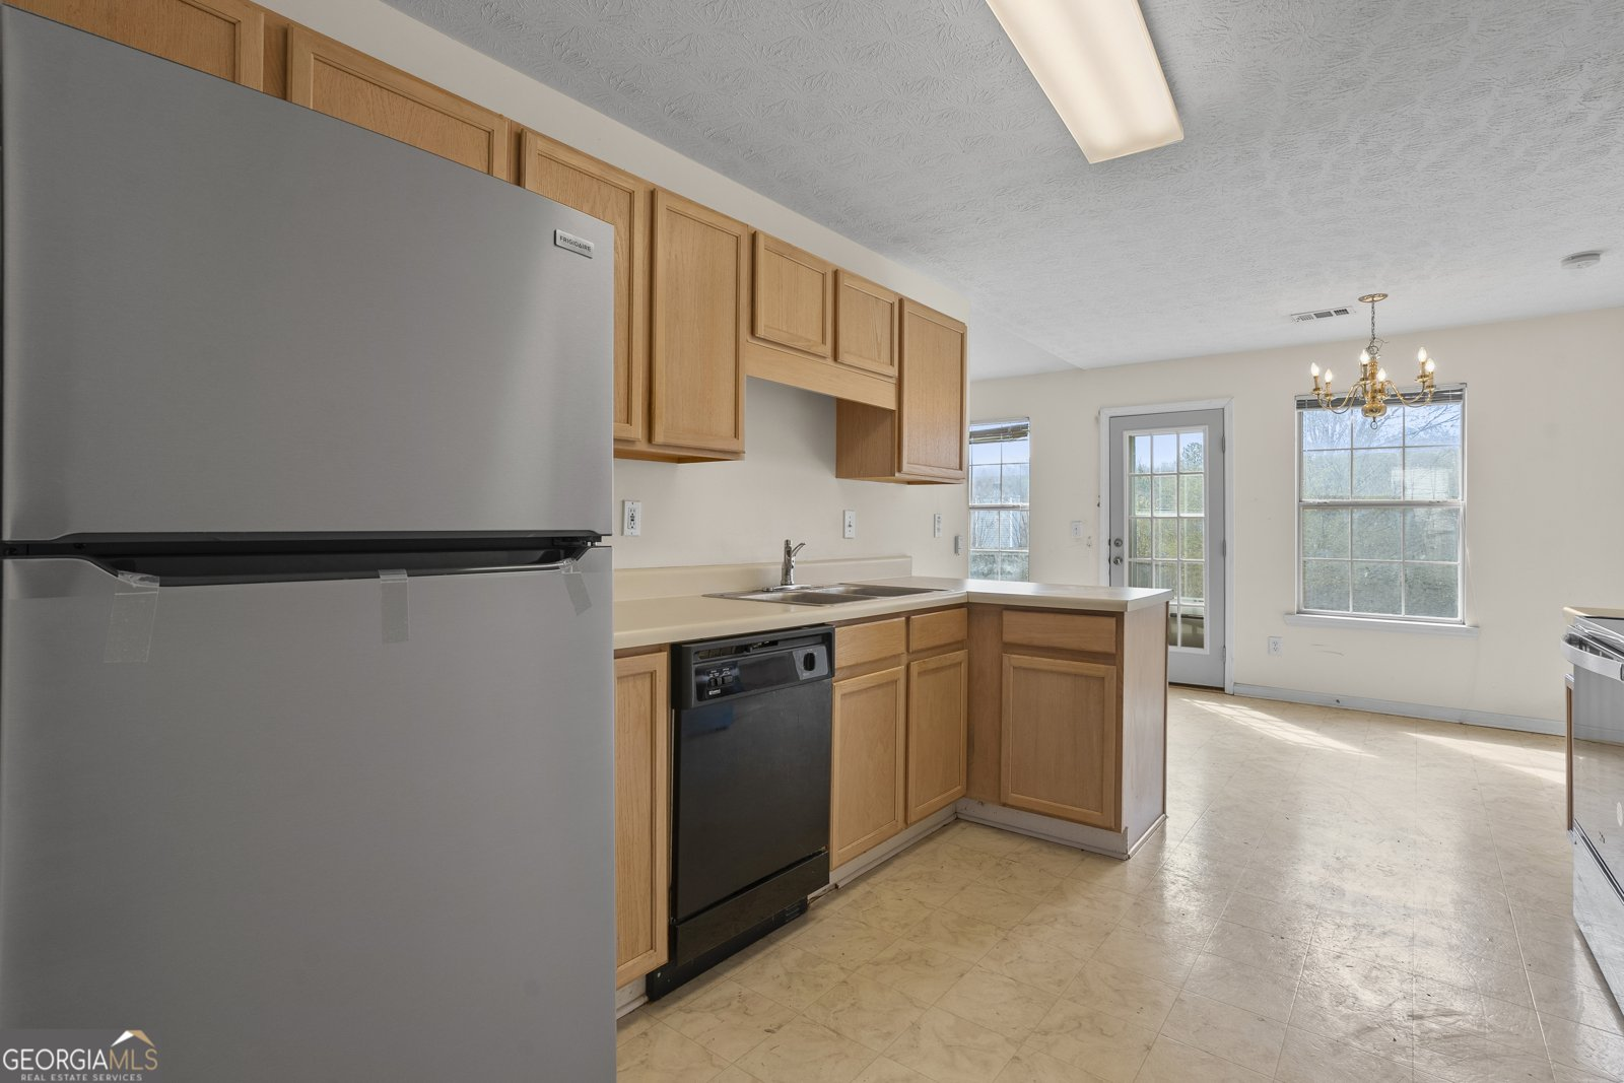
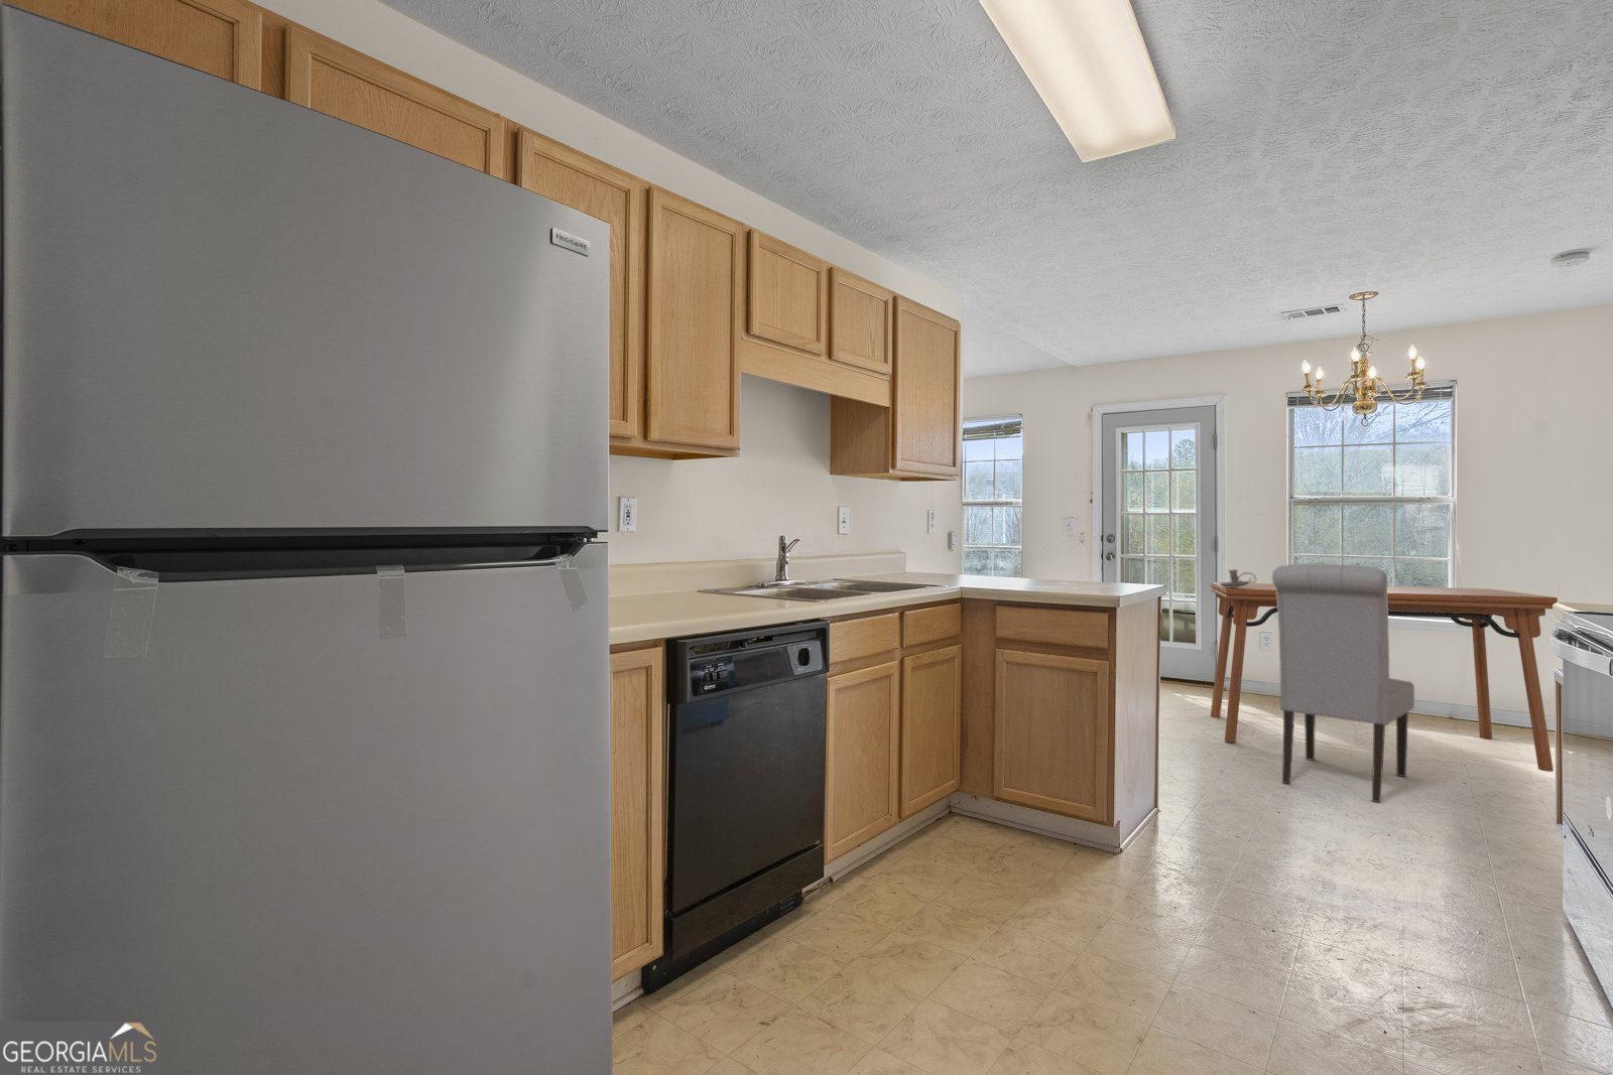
+ dining table (1389, 614)
+ candle holder (1239, 578)
+ chair (1341, 671)
